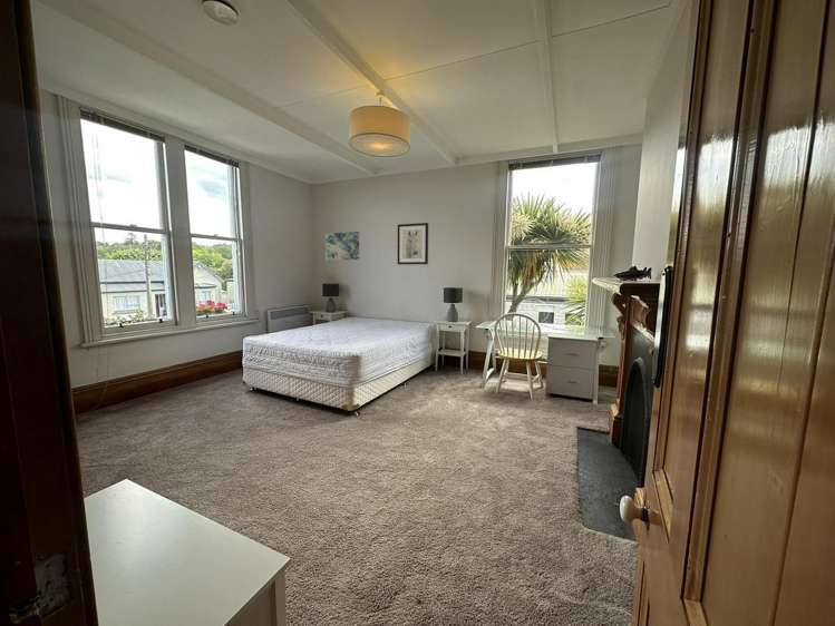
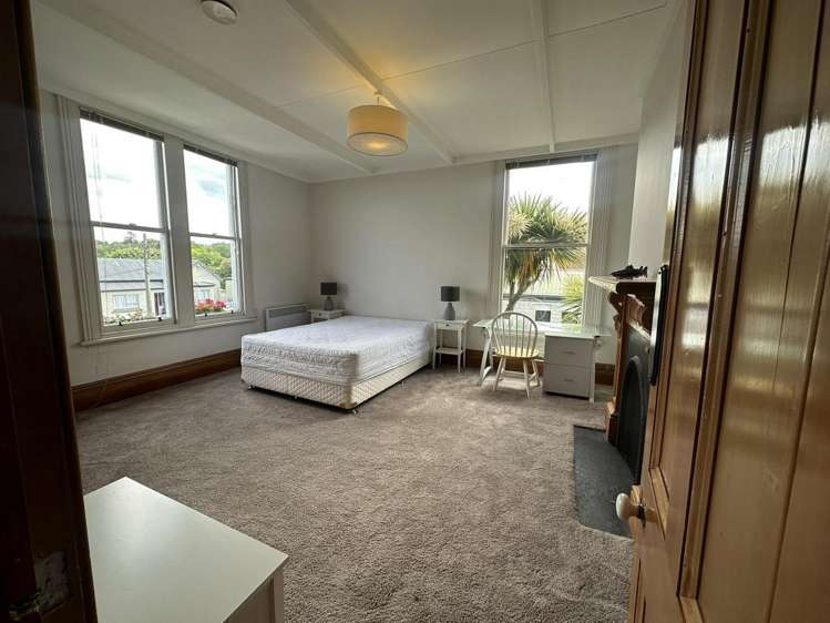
- wall art (341, 246)
- wall art (412, 244)
